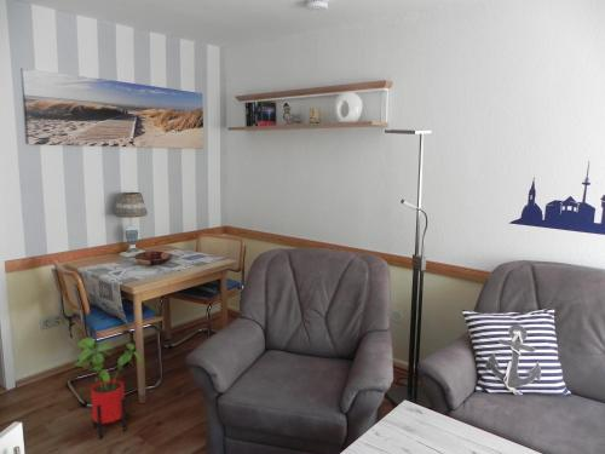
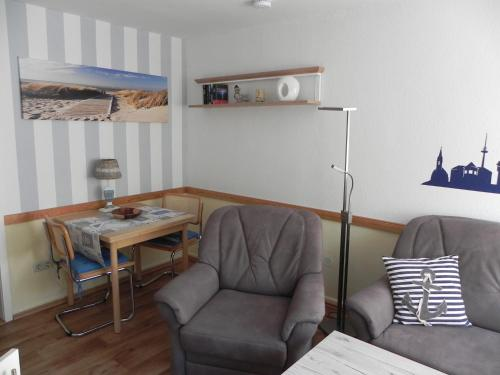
- house plant (103, 383)
